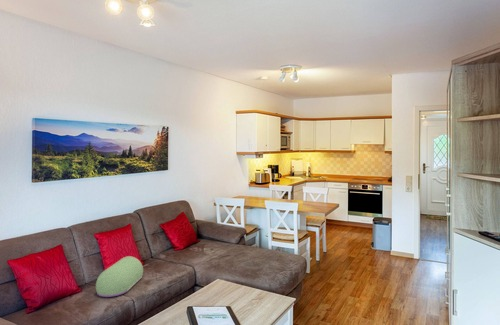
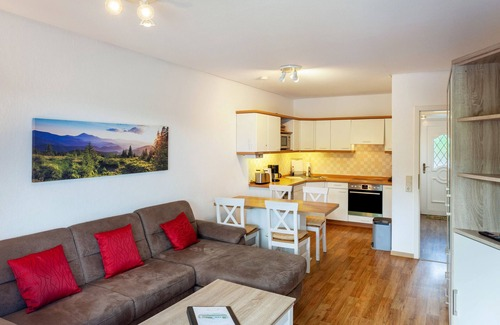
- gas cylinder (118, 275)
